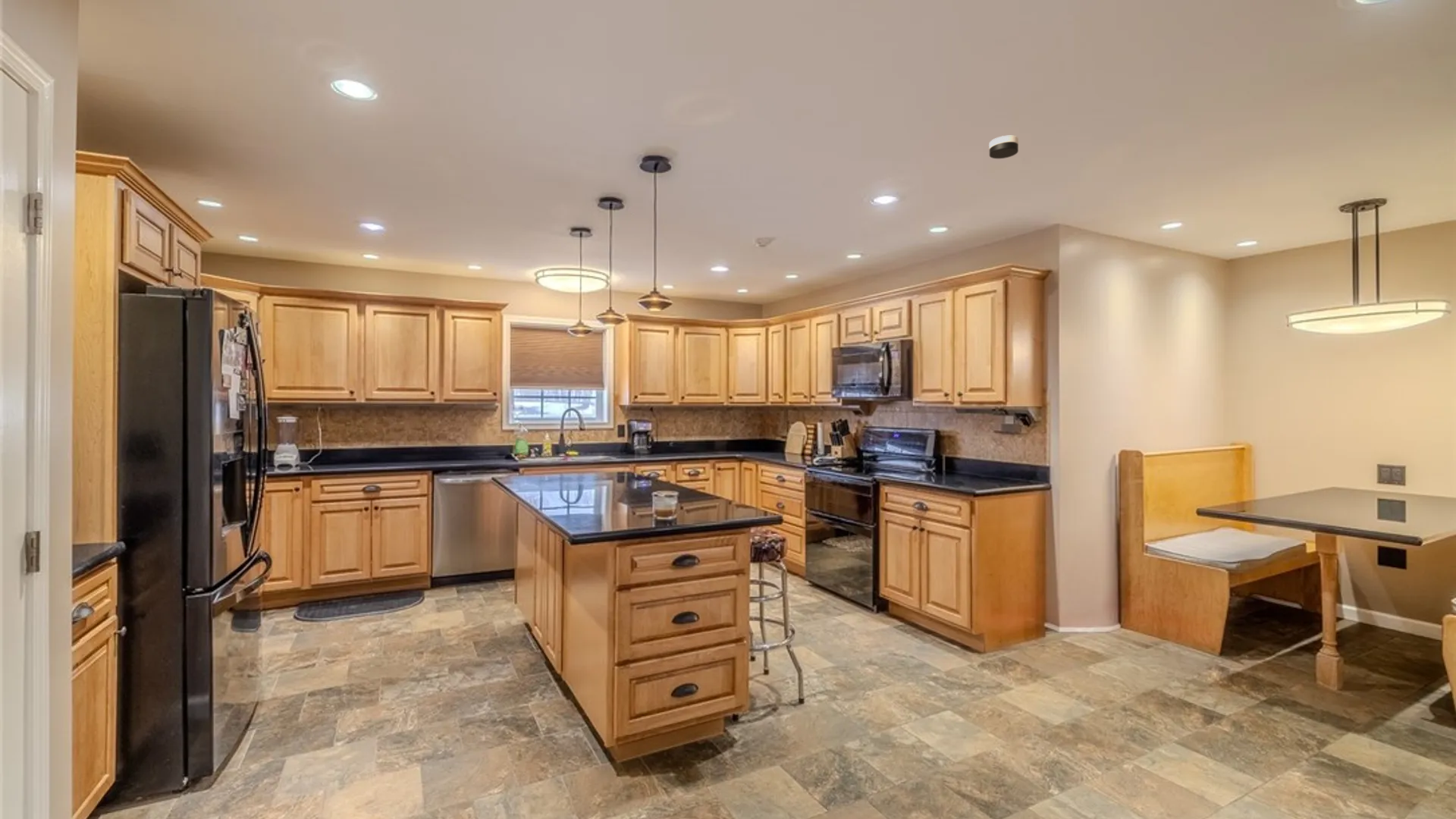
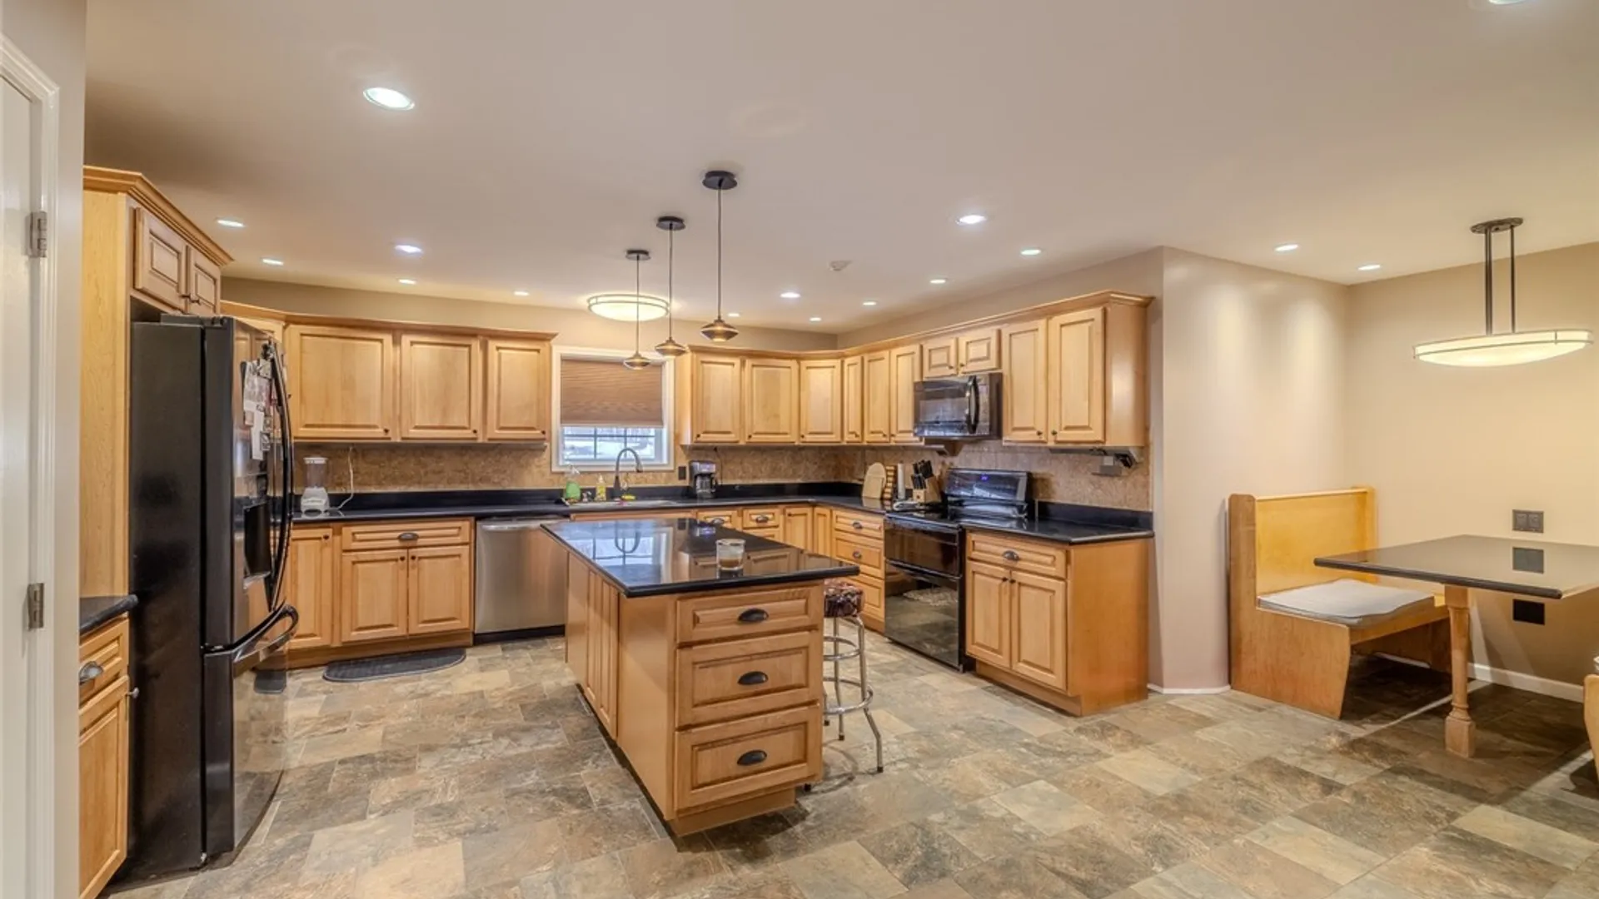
- smoke detector (1003, 147)
